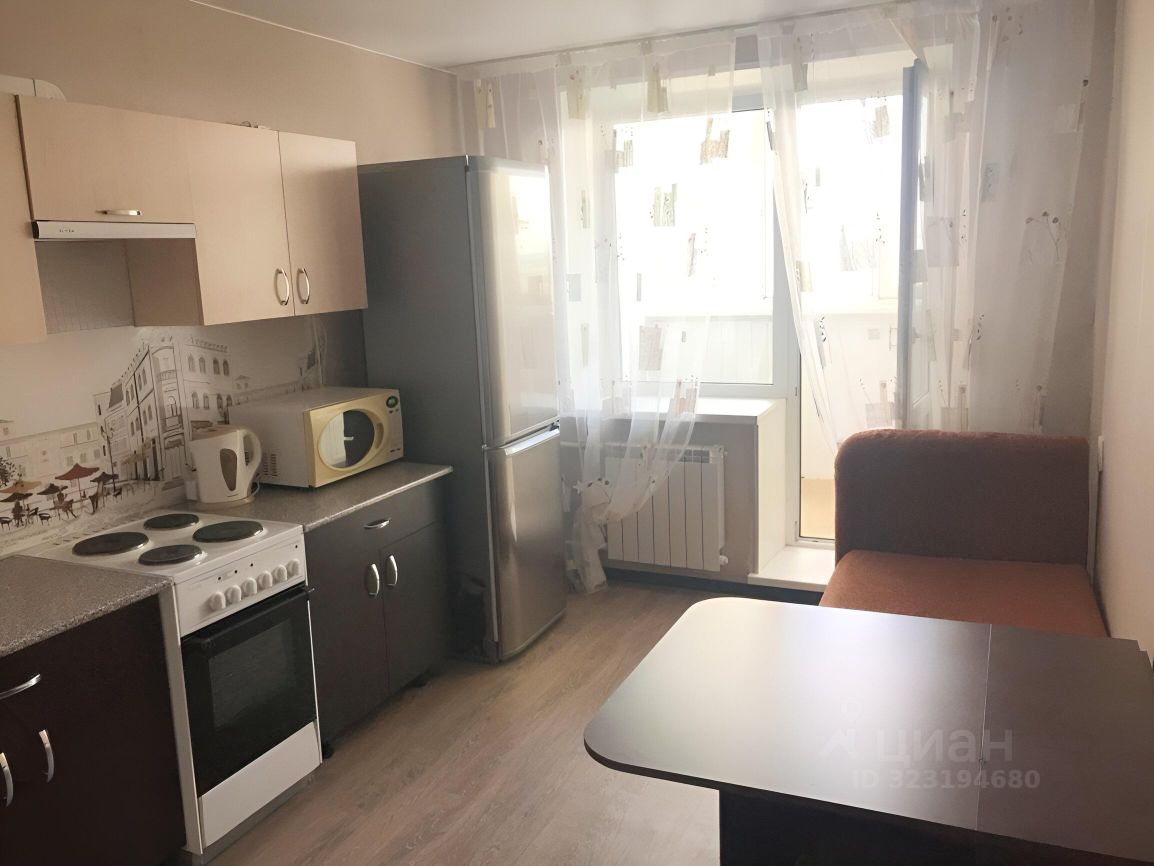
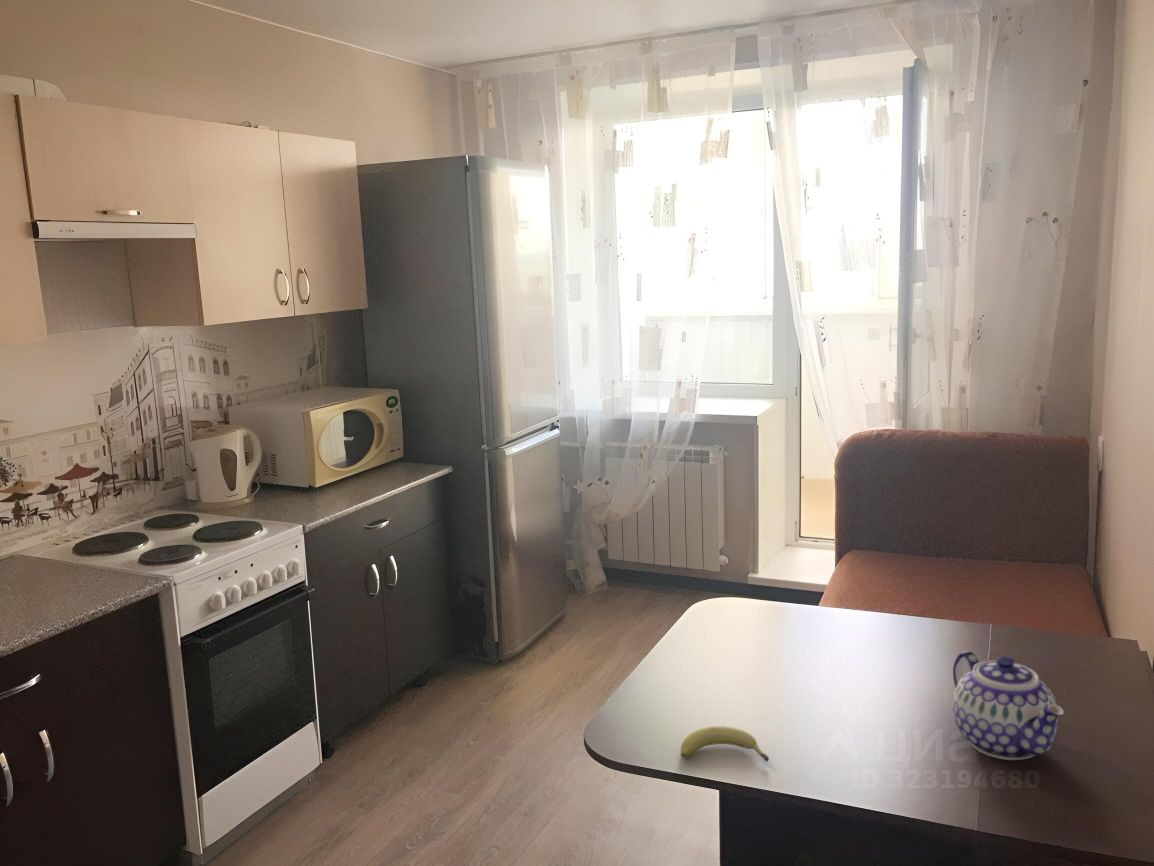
+ fruit (723, 742)
+ teapot (1004, 701)
